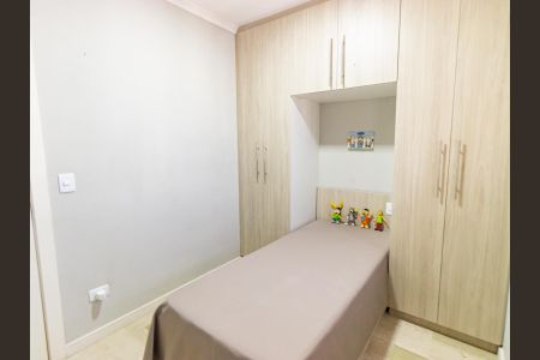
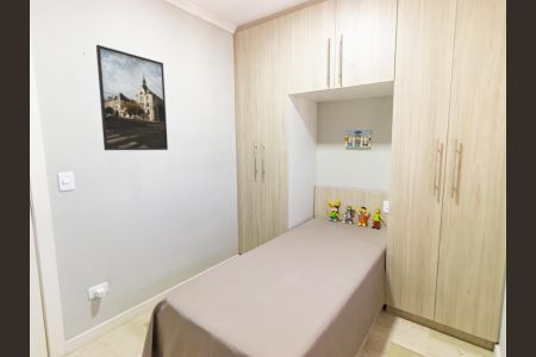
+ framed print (136, 102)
